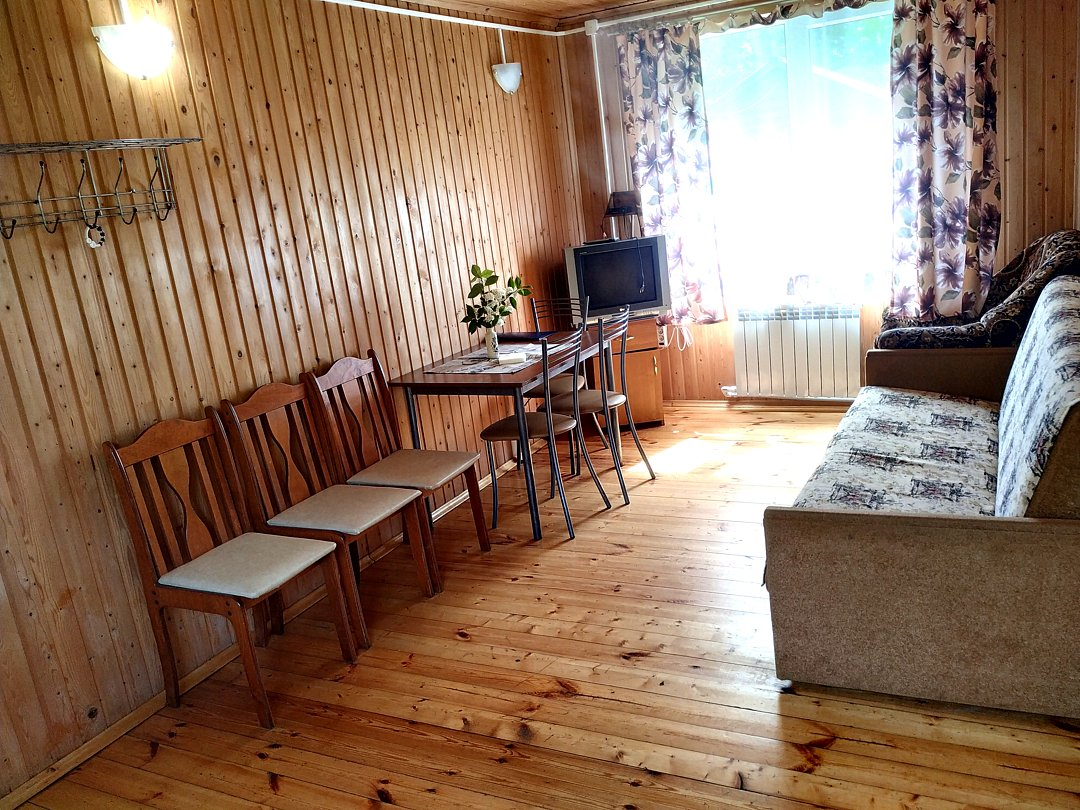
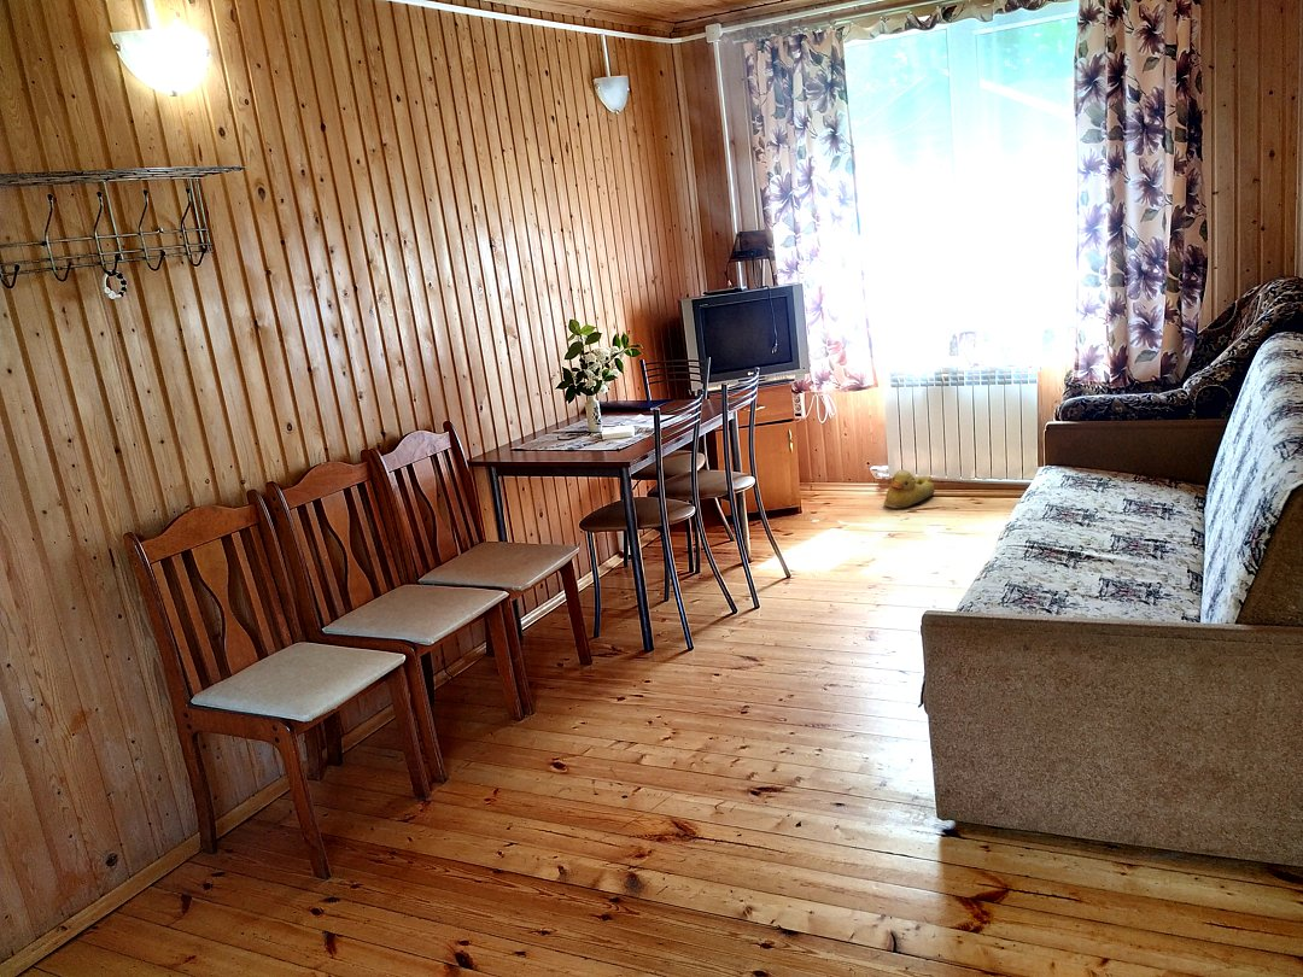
+ rubber duck (907, 484)
